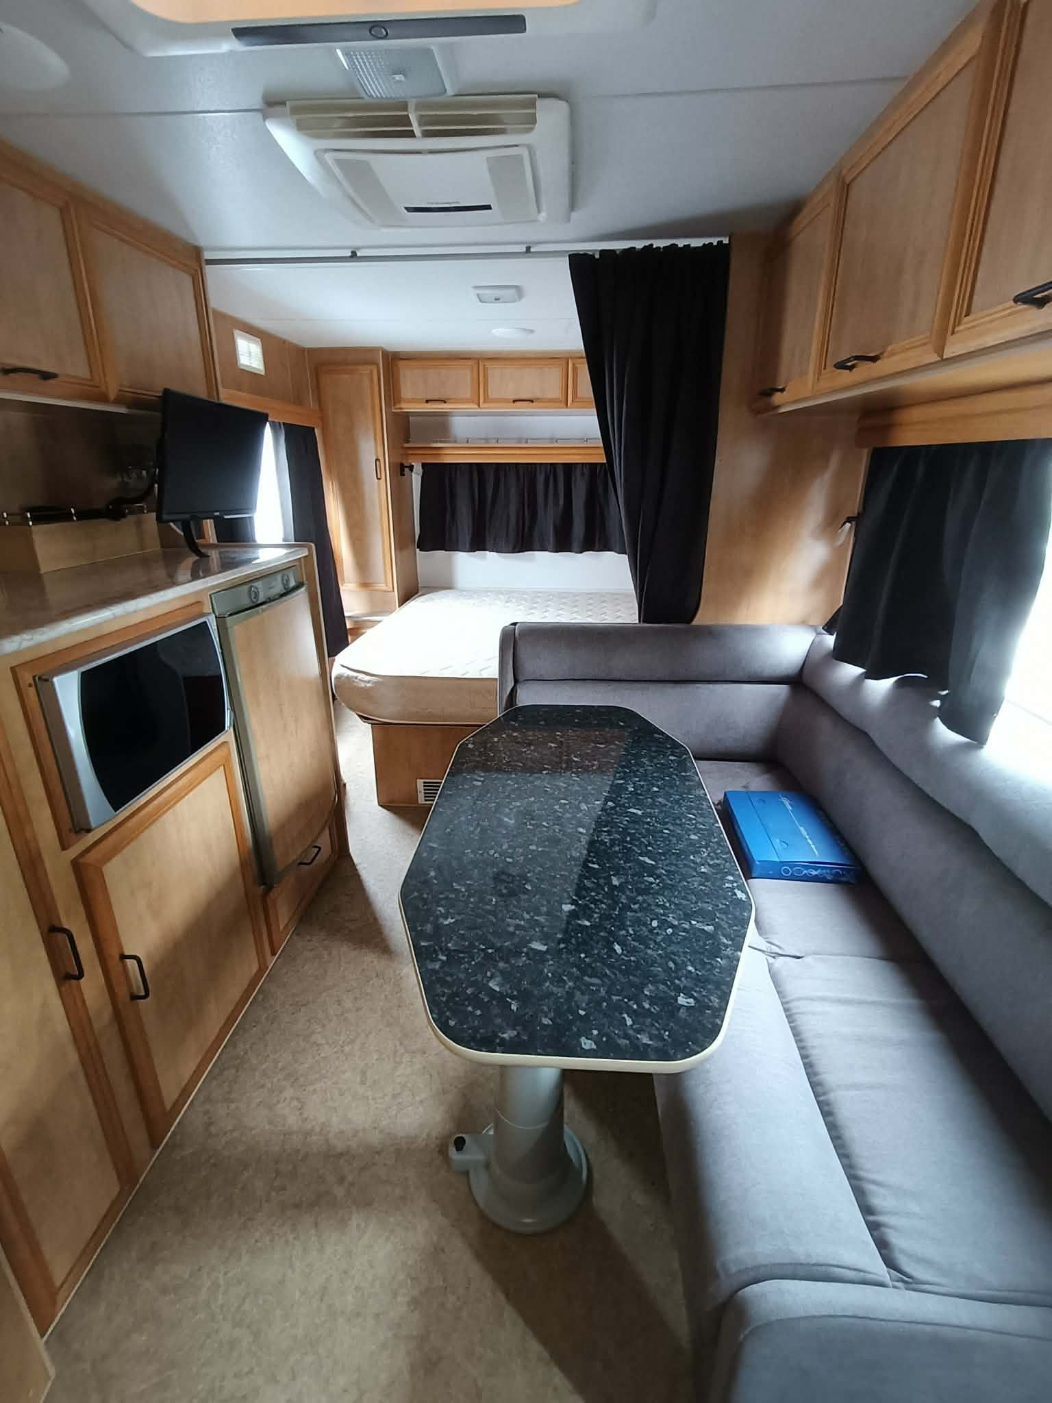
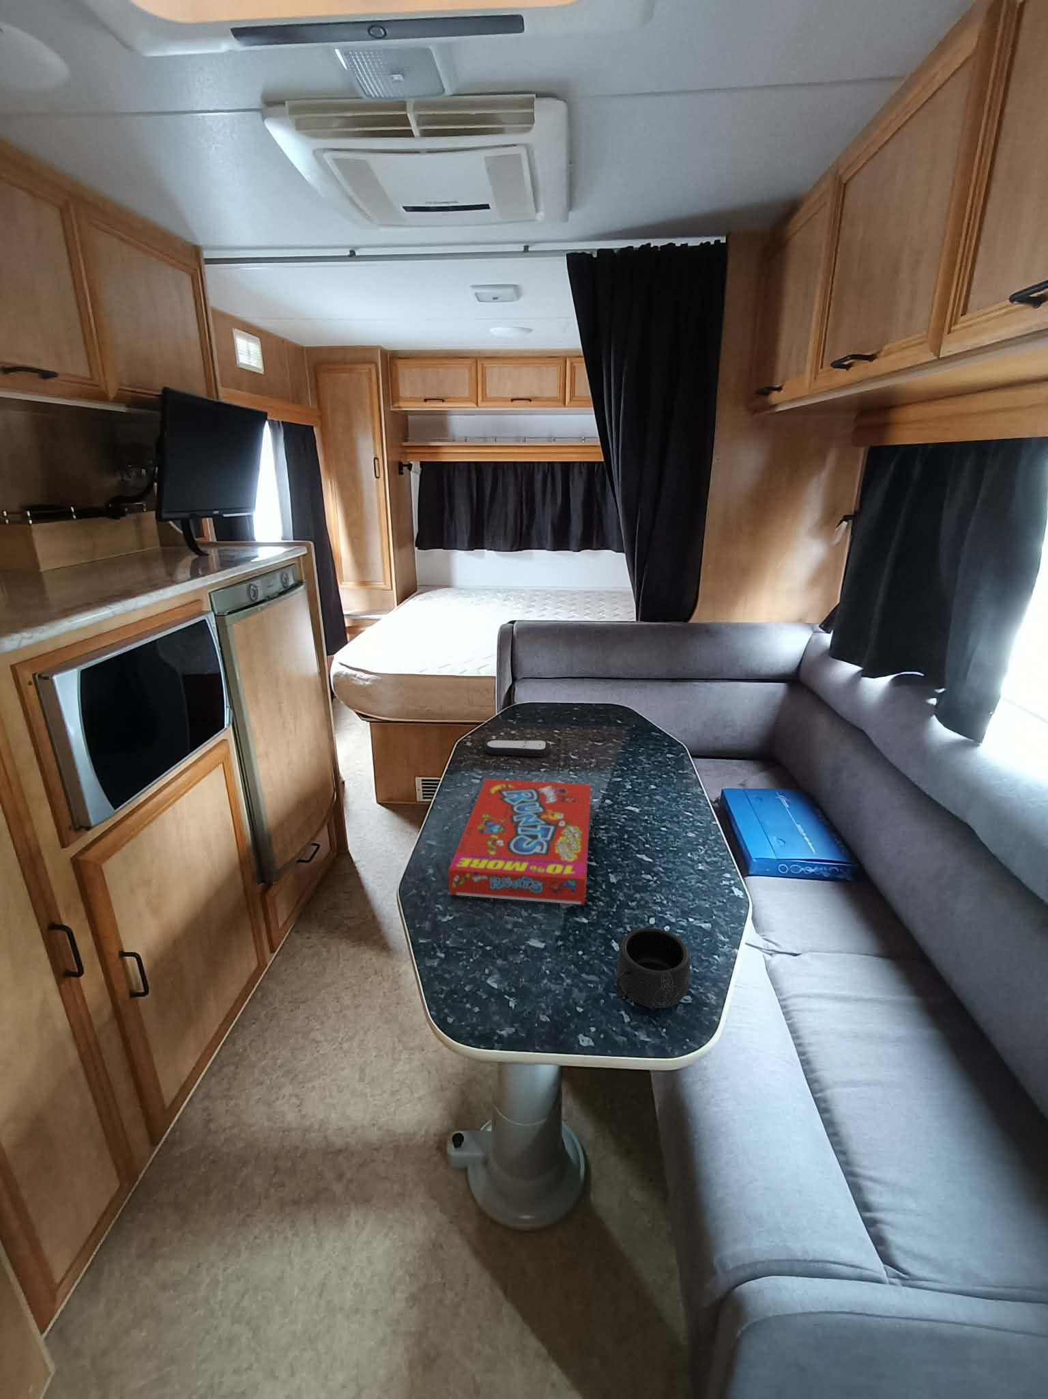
+ remote control (516, 747)
+ snack box (528, 833)
+ mug (647, 972)
